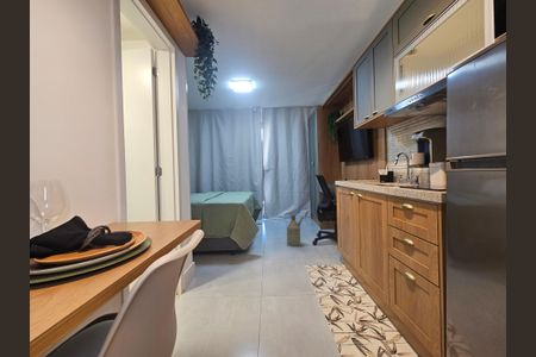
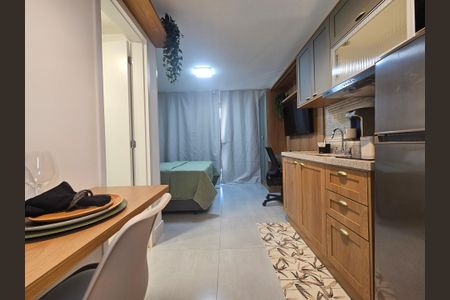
- watering can (294, 228)
